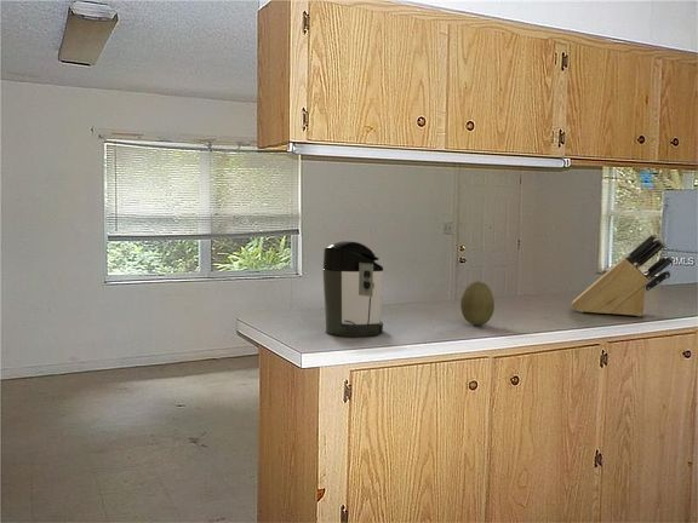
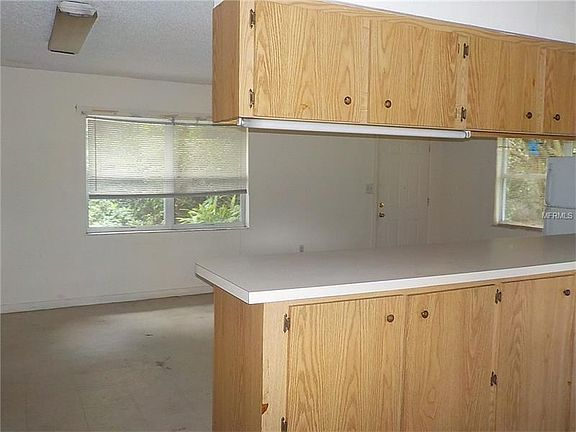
- fruit (476, 303)
- knife block (620, 274)
- coffee maker (364, 288)
